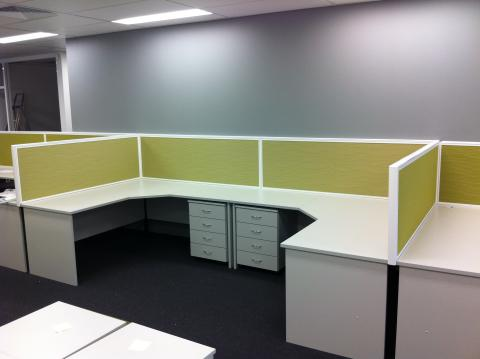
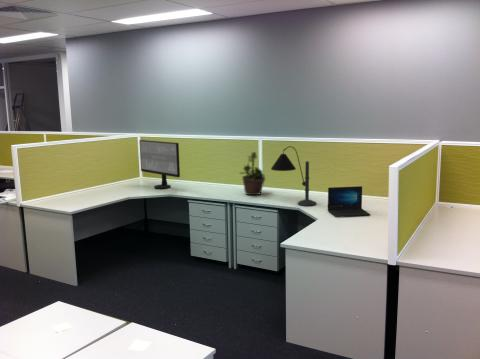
+ potted plant (253, 171)
+ laptop (348, 201)
+ computer monitor (161, 164)
+ desk lamp (293, 169)
